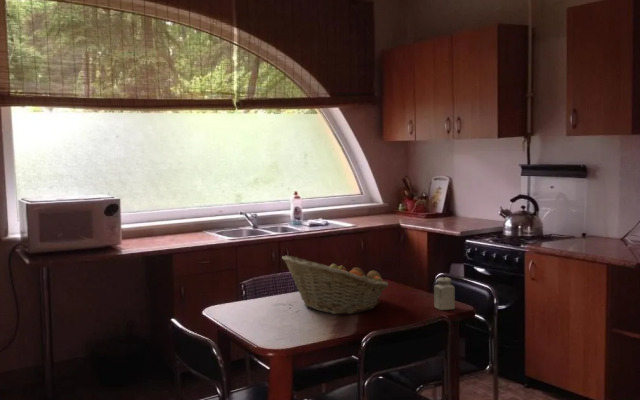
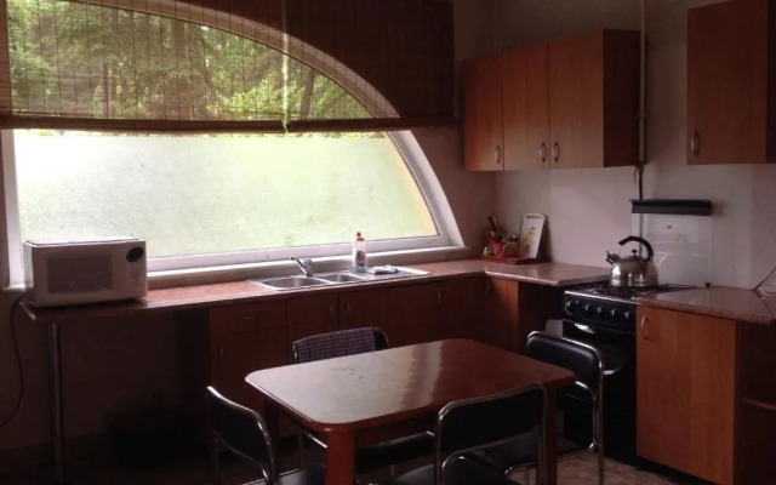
- salt shaker (444, 293)
- fruit basket (334, 280)
